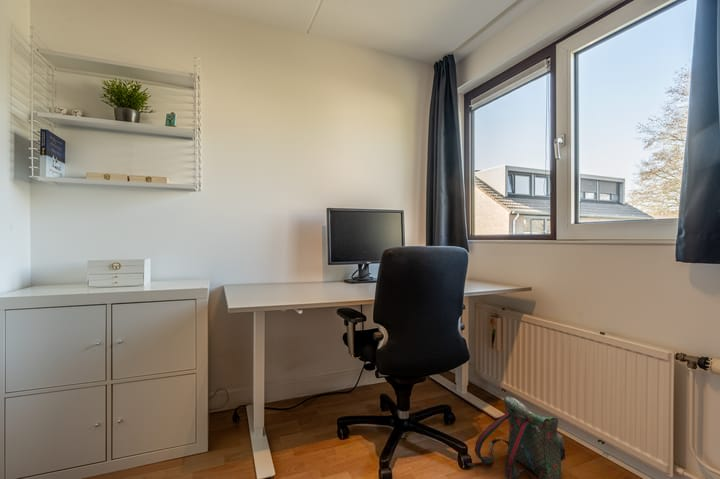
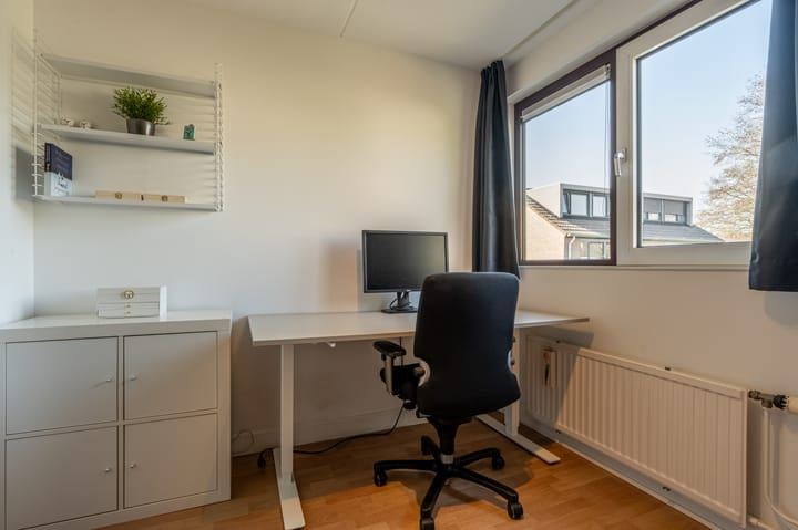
- backpack (515, 437)
